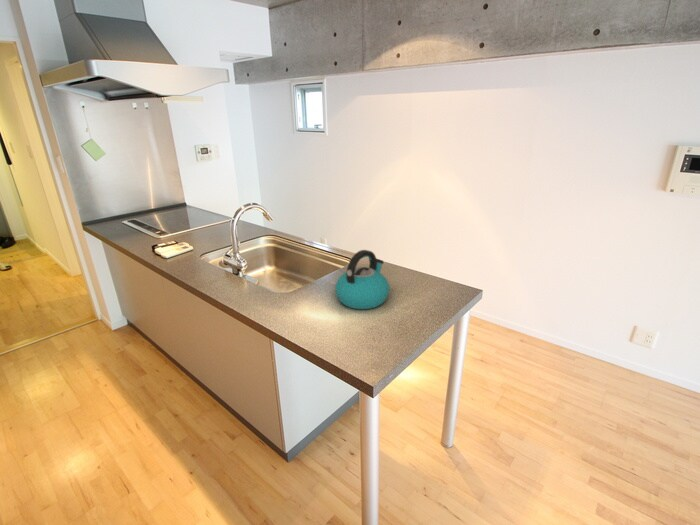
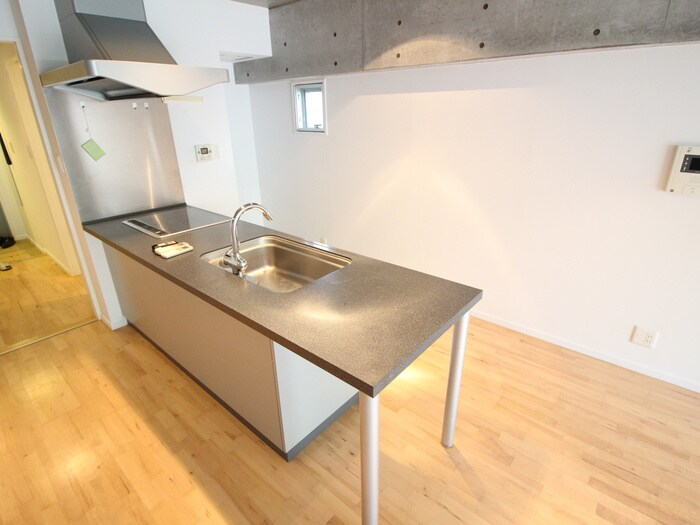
- kettle (364, 274)
